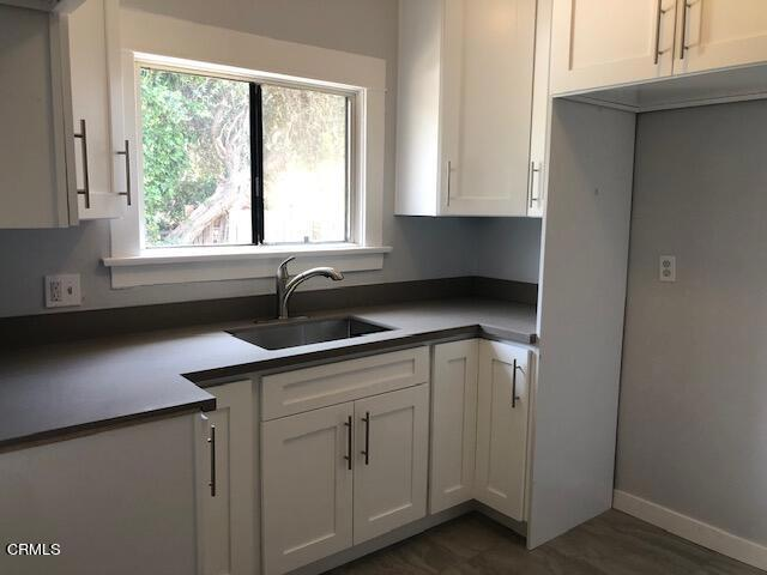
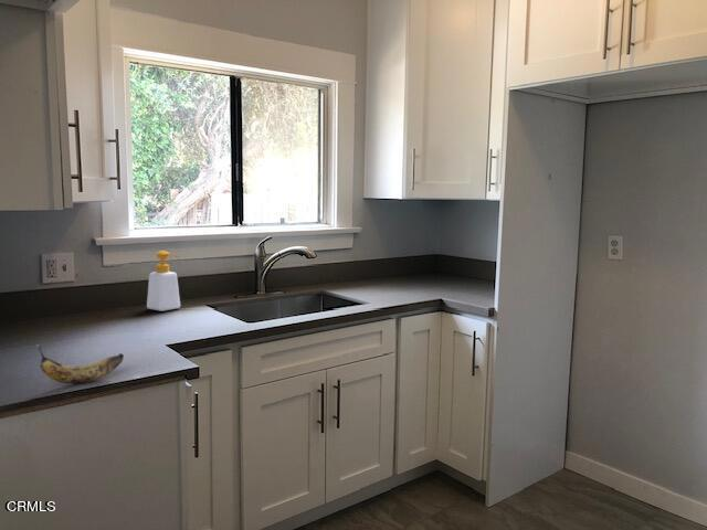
+ banana (82, 365)
+ soap bottle (166, 280)
